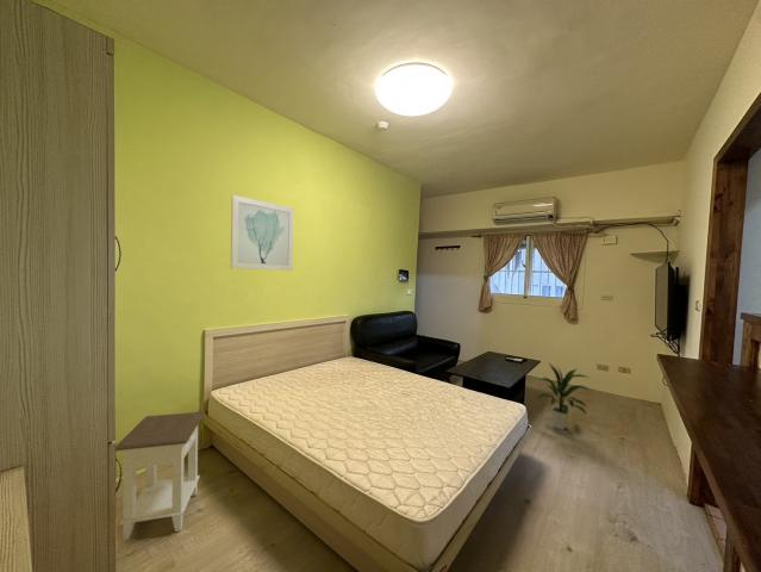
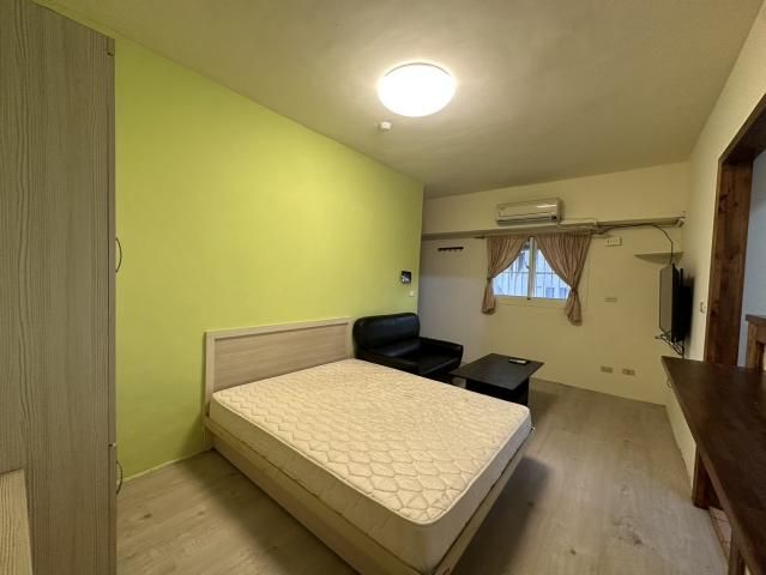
- nightstand (163, 464)
- indoor plant (562, 396)
- wall art (264, 236)
